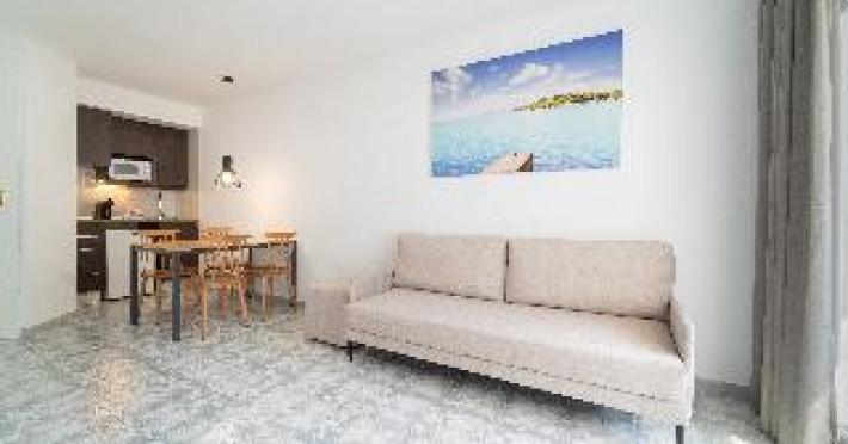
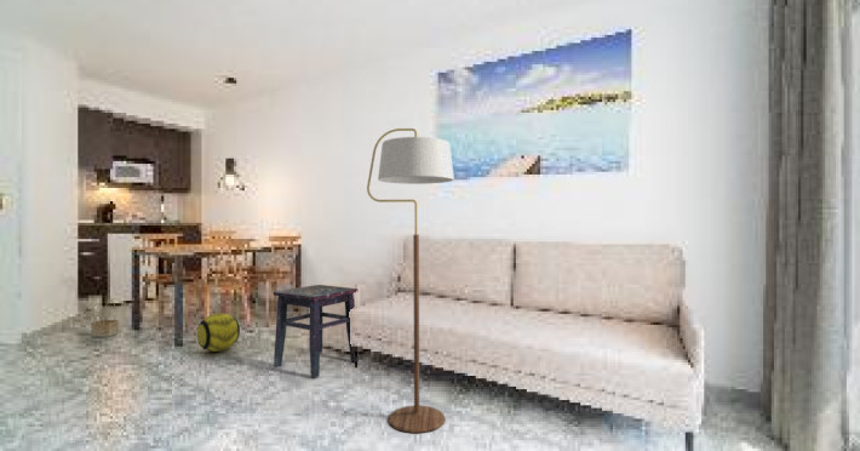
+ ball (218, 331)
+ side table (316, 326)
+ floor lamp (414, 273)
+ basket (105, 318)
